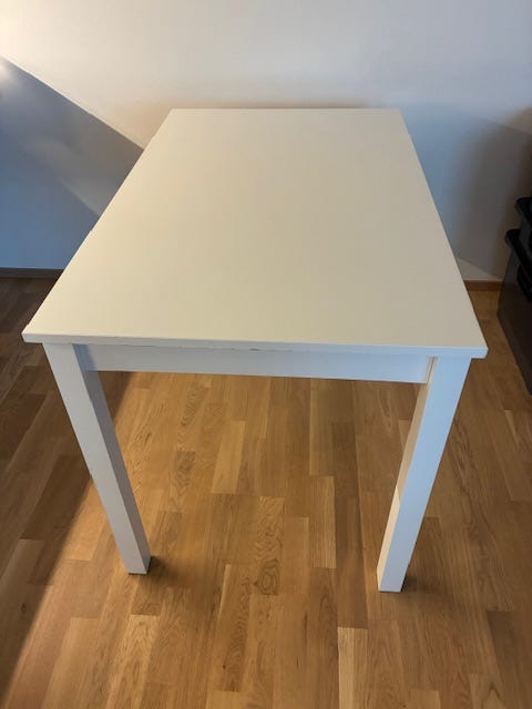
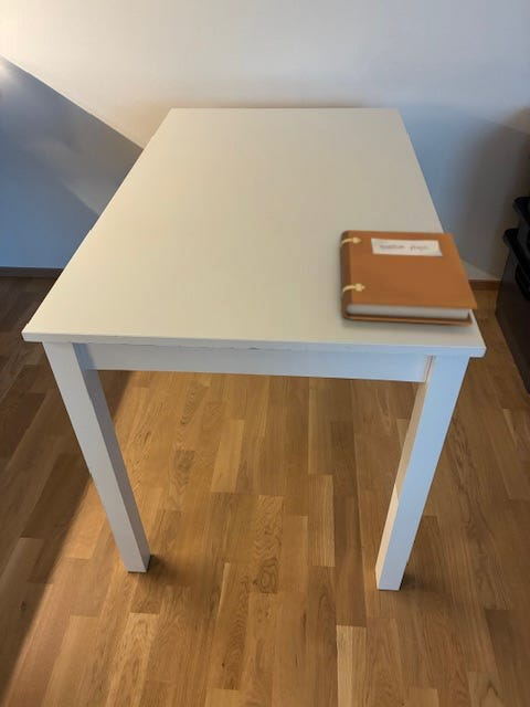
+ notebook (400, 271)
